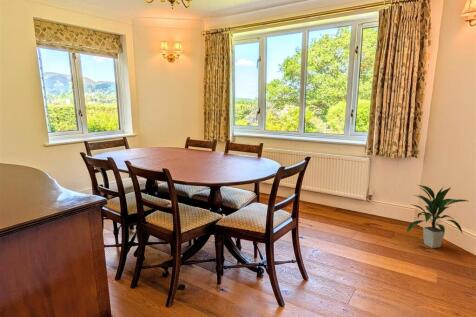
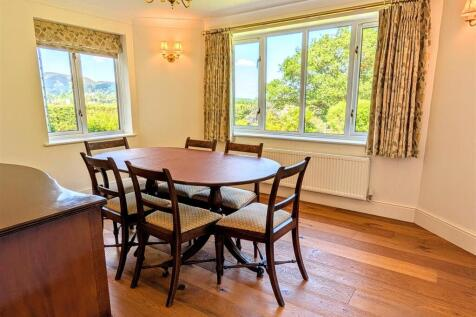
- indoor plant (432, 214)
